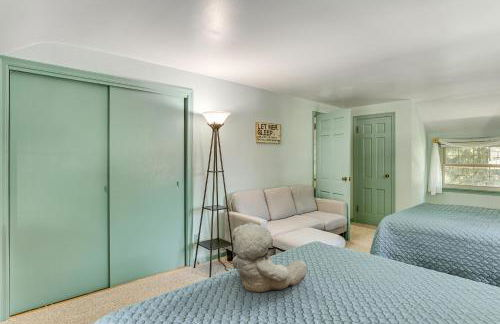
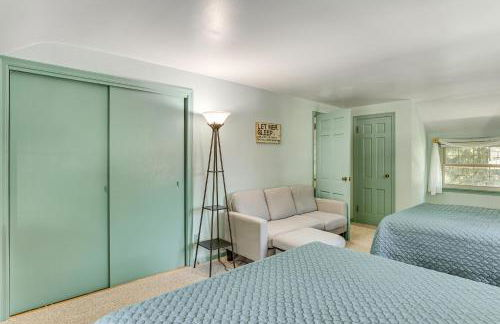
- teddy bear (263, 252)
